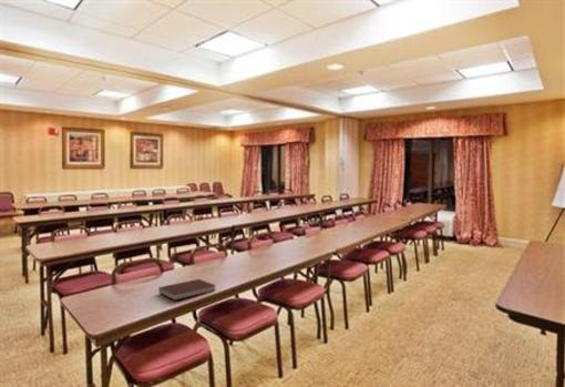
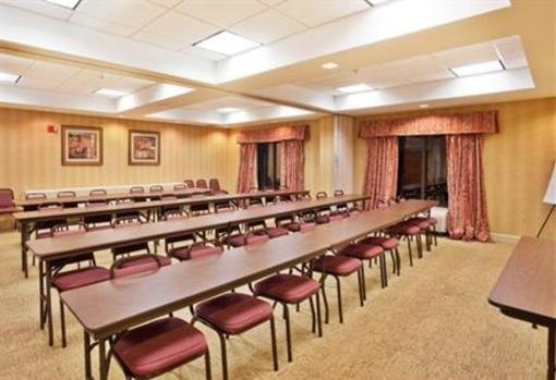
- notebook (187, 288)
